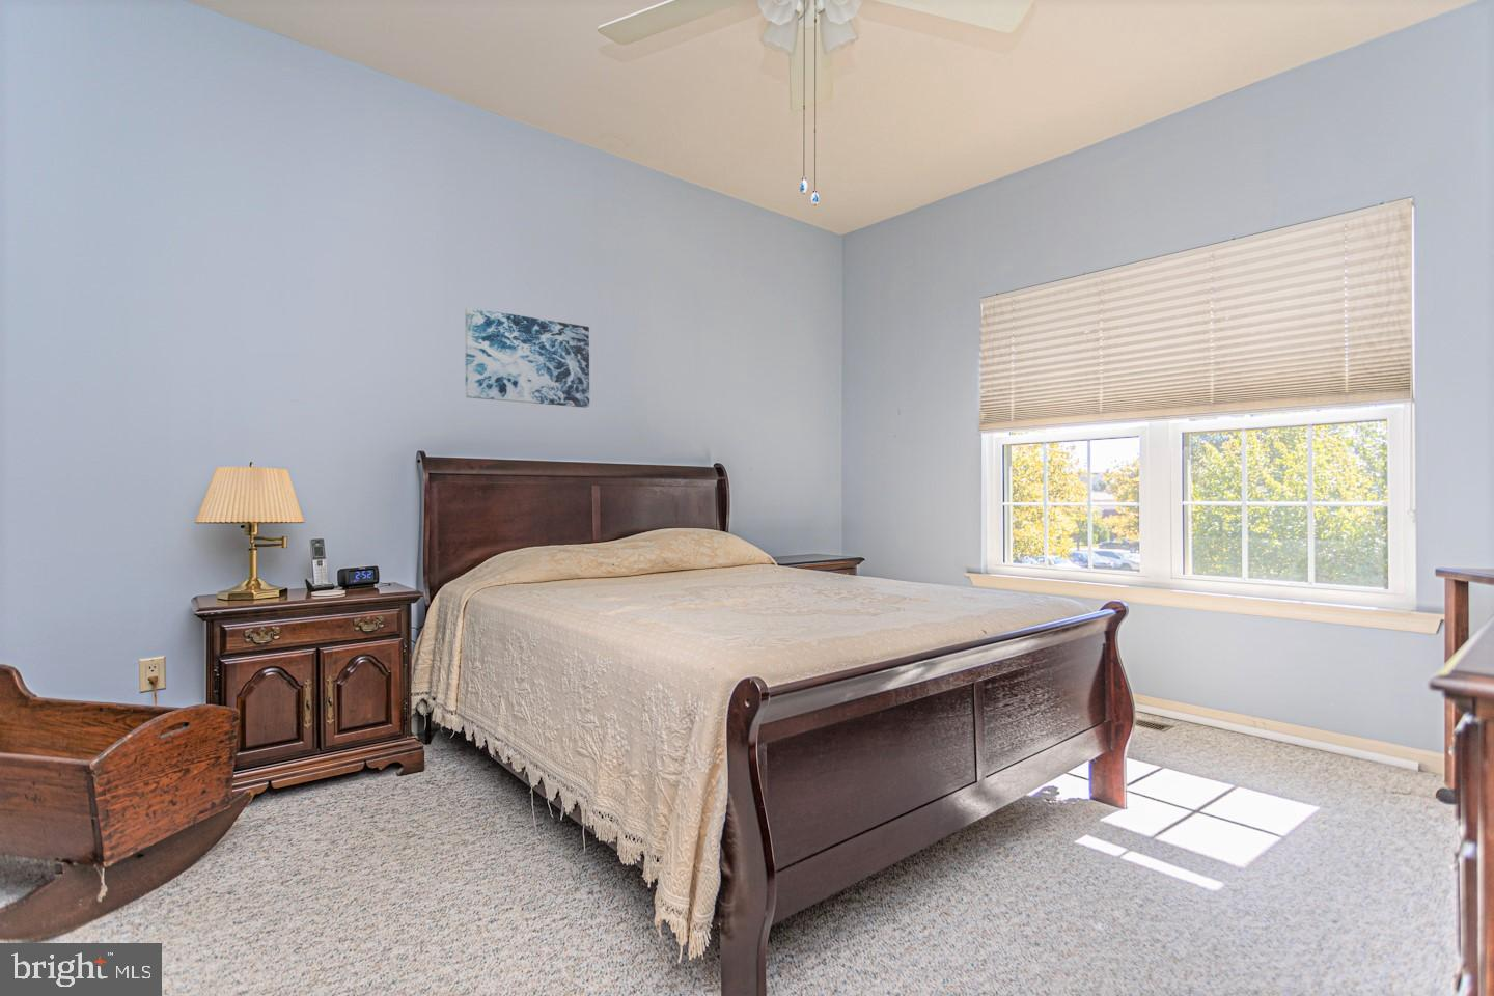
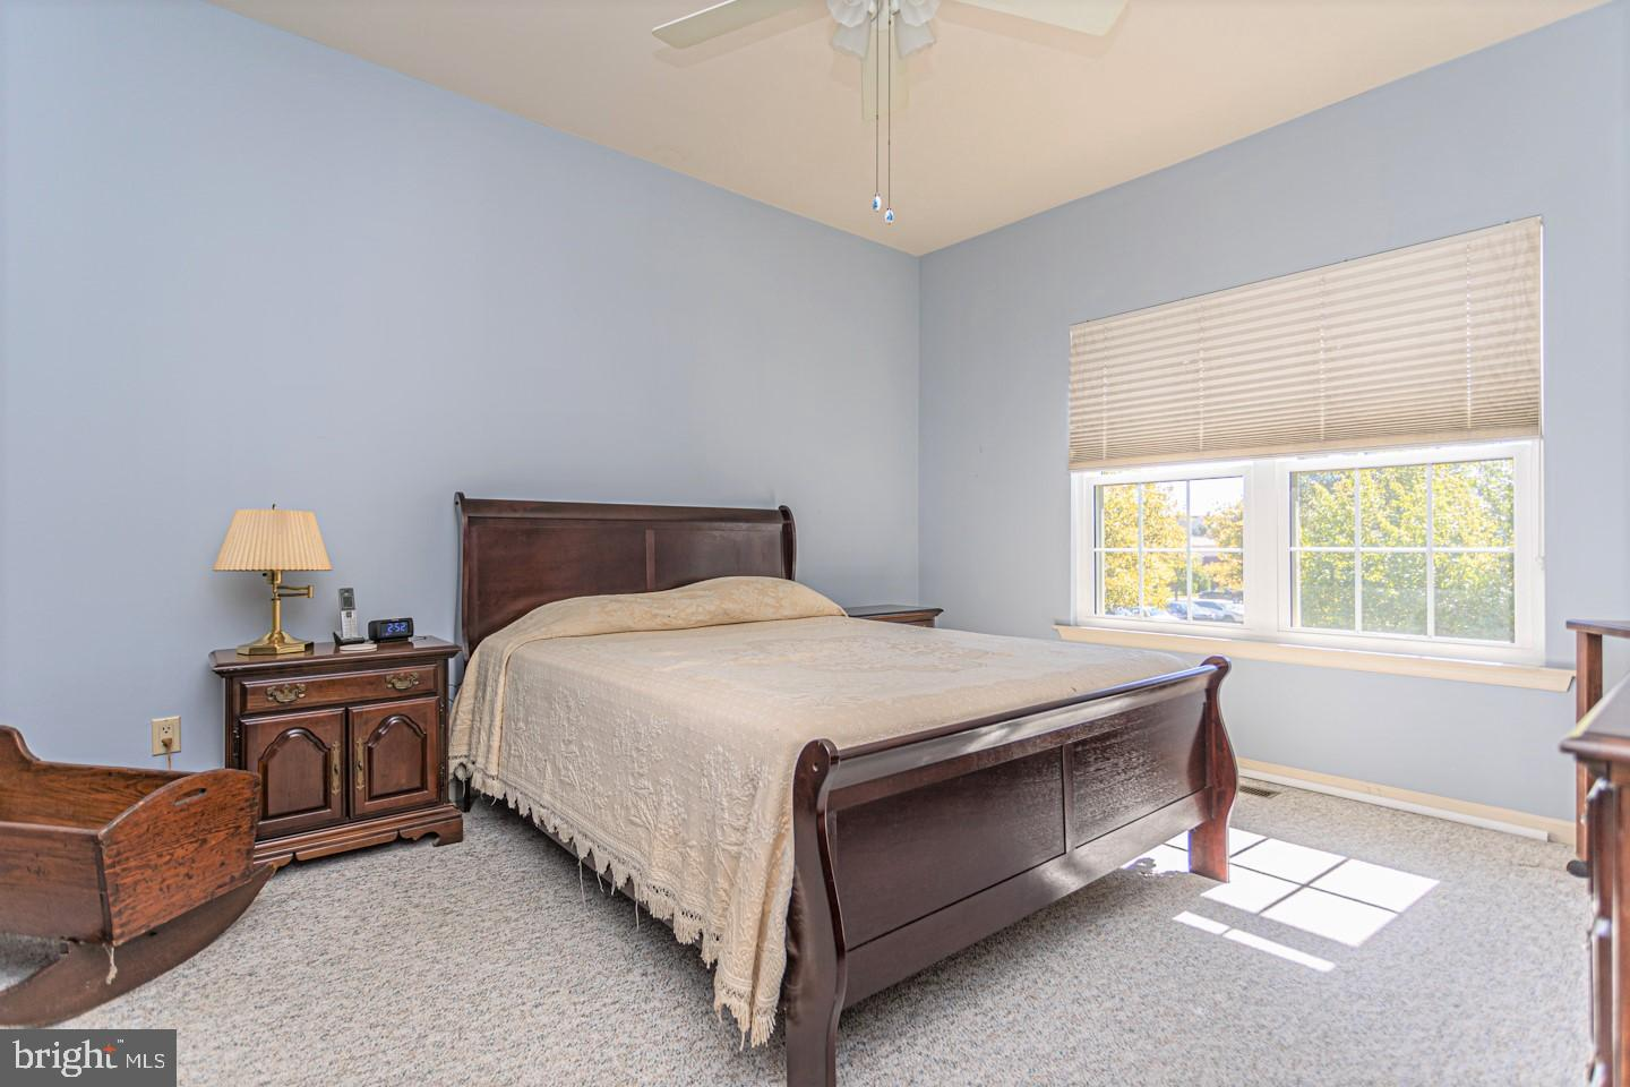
- wall art (530, 360)
